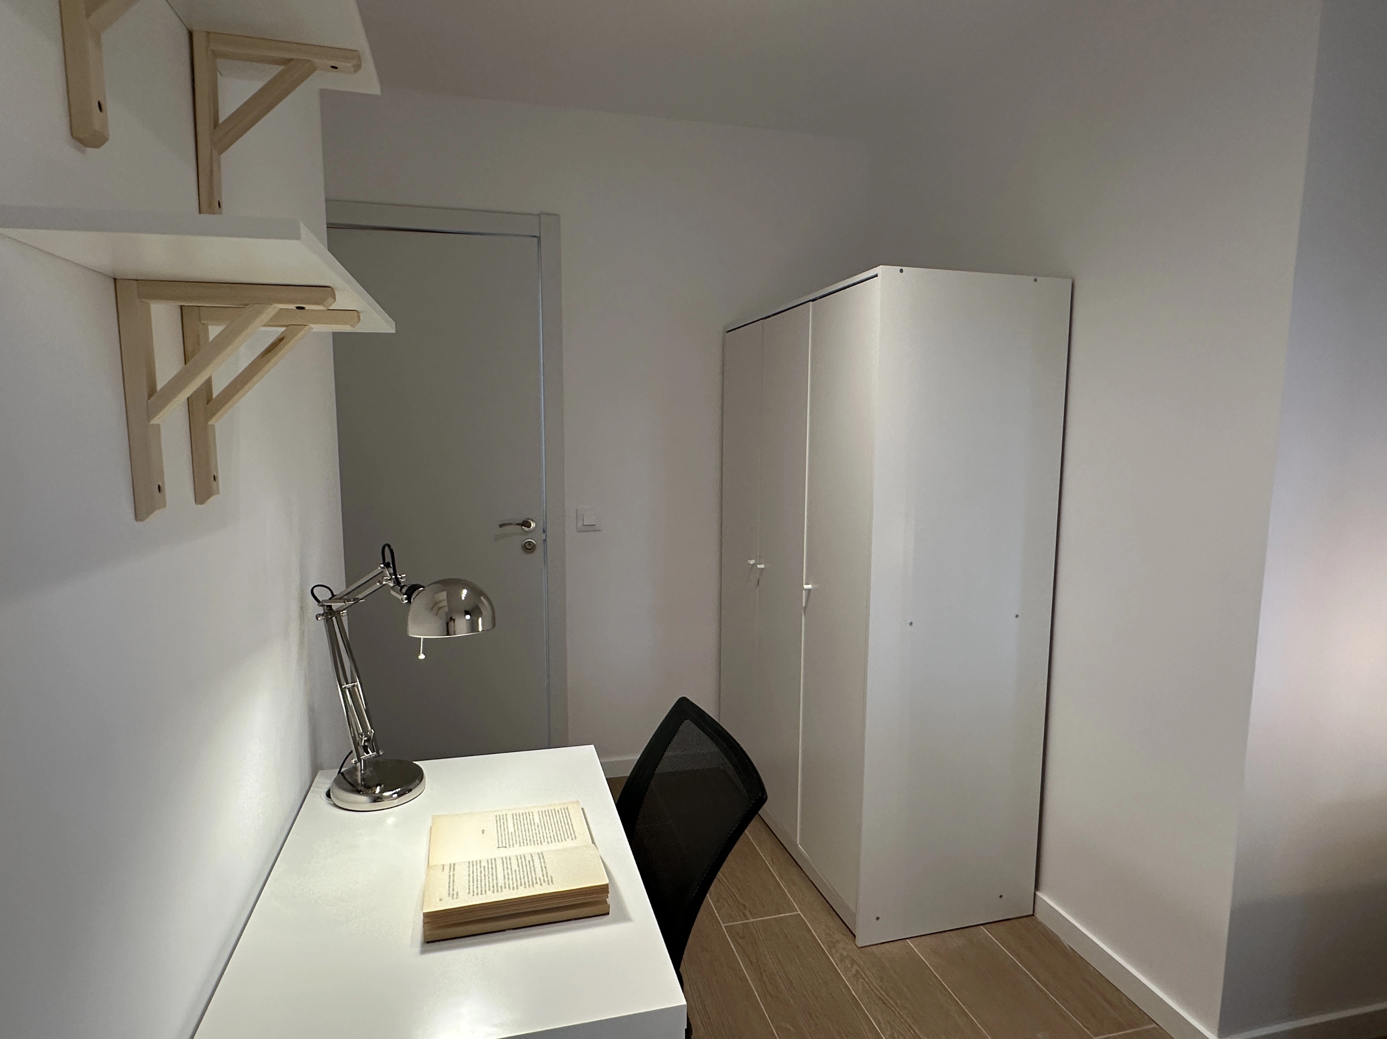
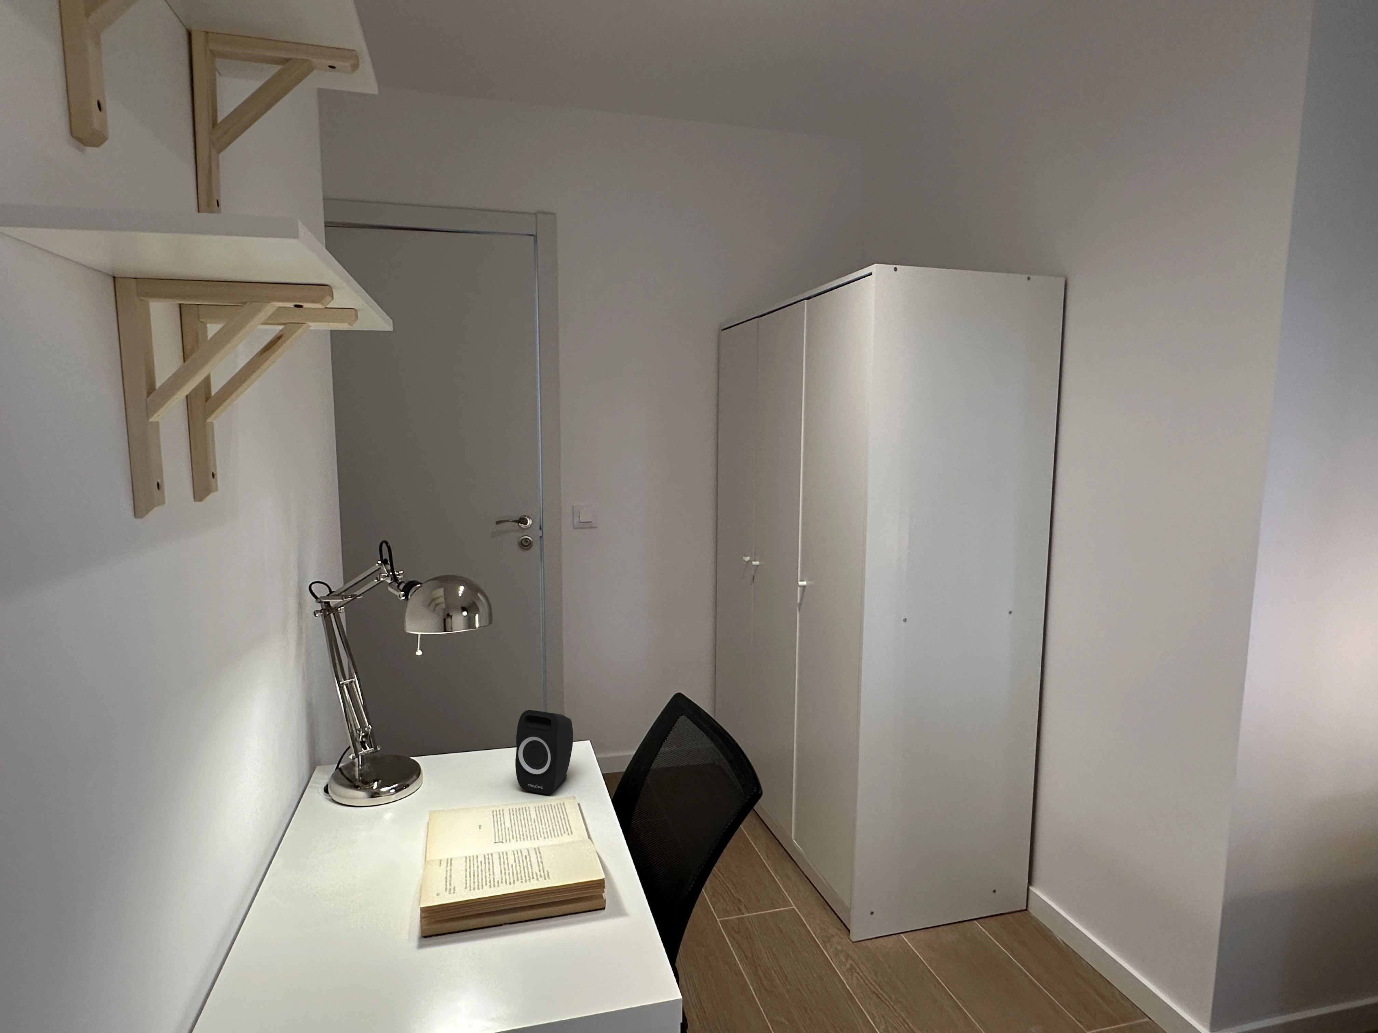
+ speaker (549, 745)
